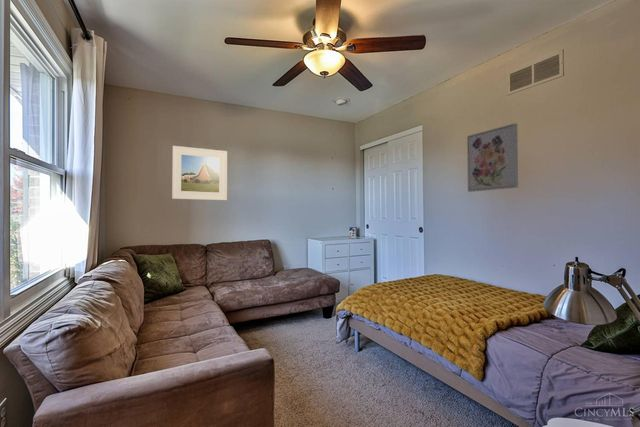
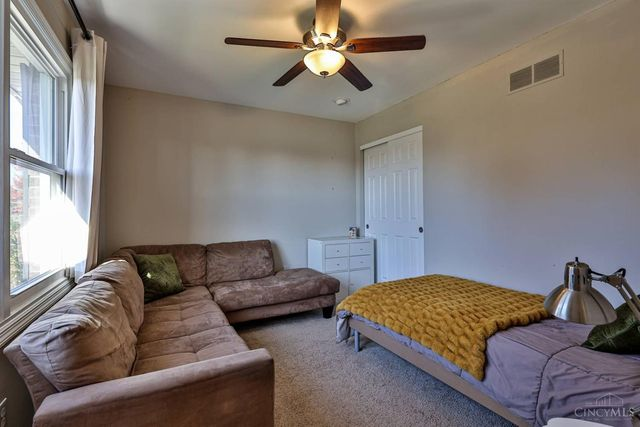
- wall art (490, 160)
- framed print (200, 174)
